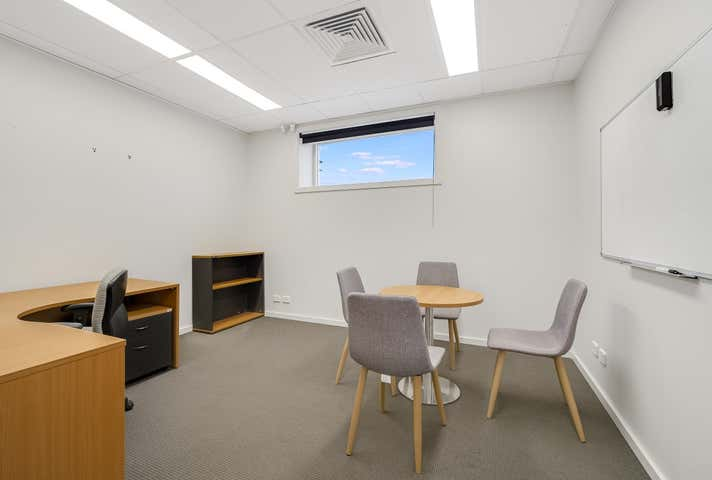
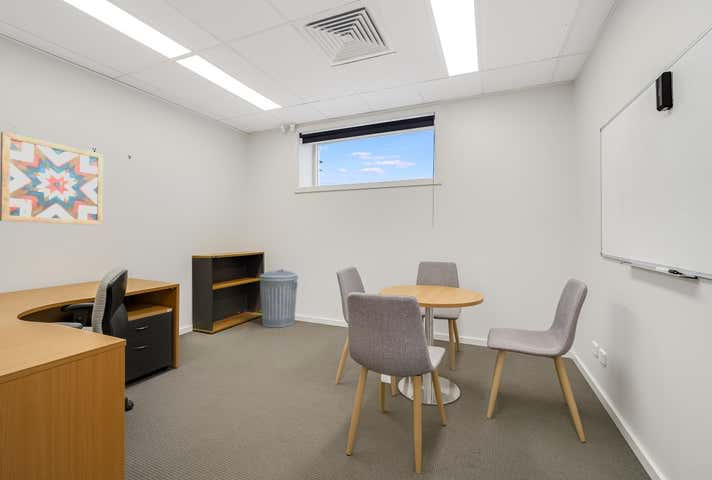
+ trash can (278, 296)
+ wall art (57, 183)
